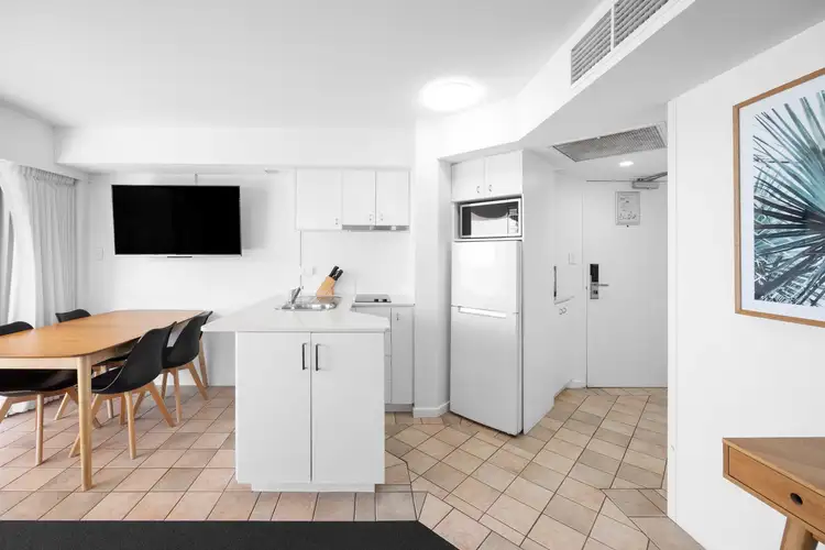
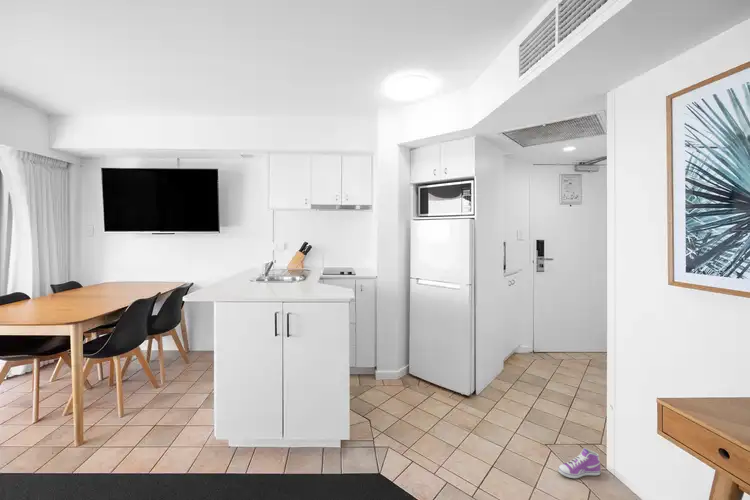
+ sneaker (578, 460)
